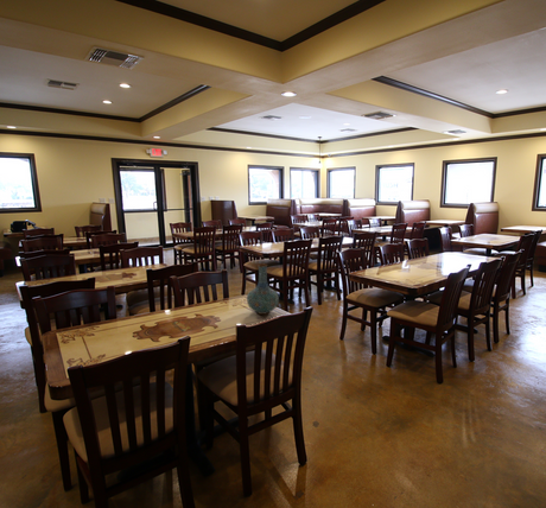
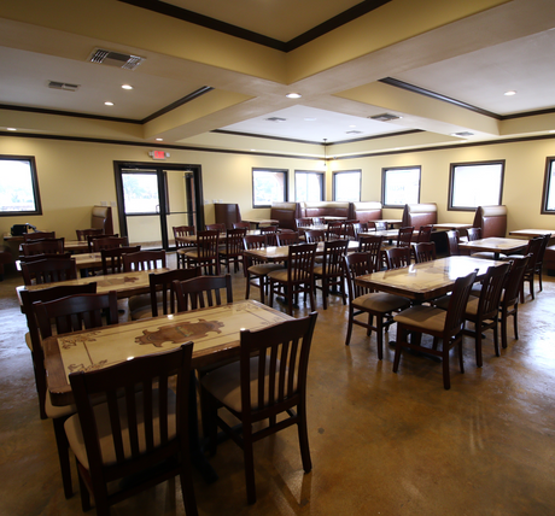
- vase (262, 288)
